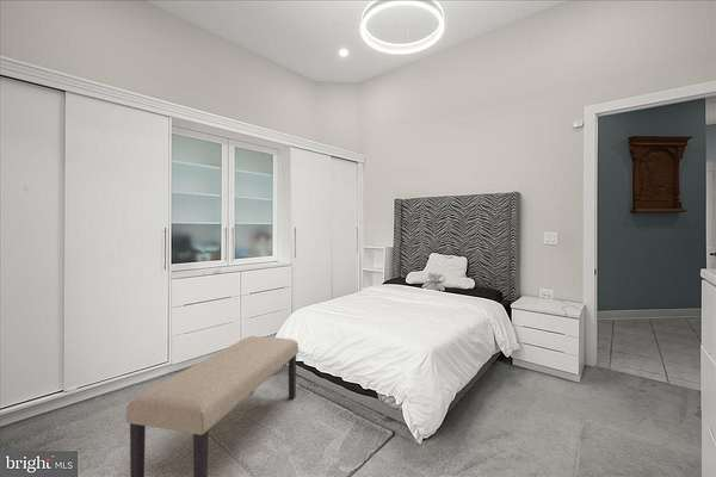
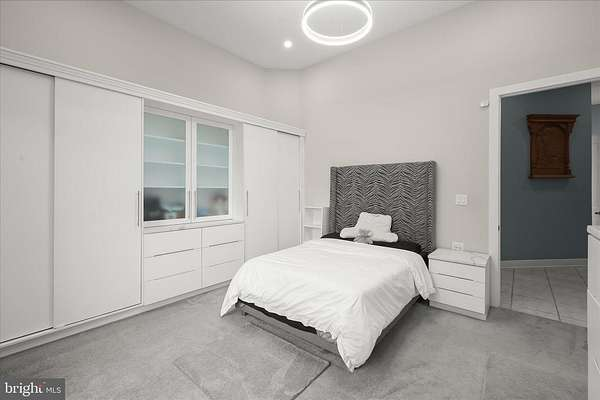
- bench (232, 396)
